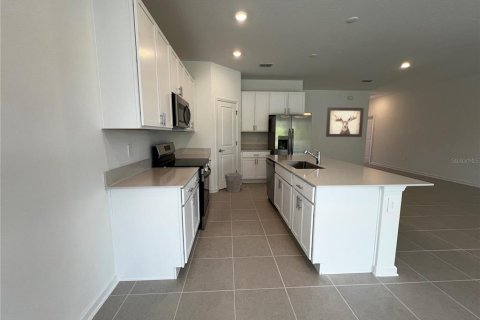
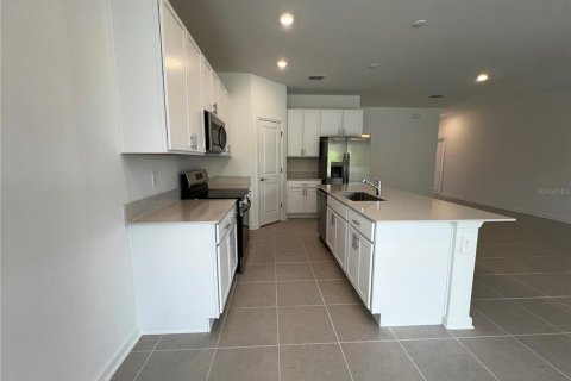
- wall art (344, 122)
- waste bin (233, 182)
